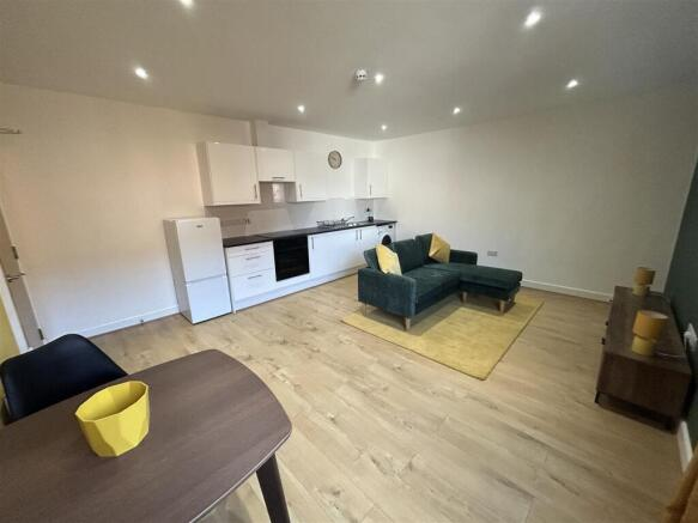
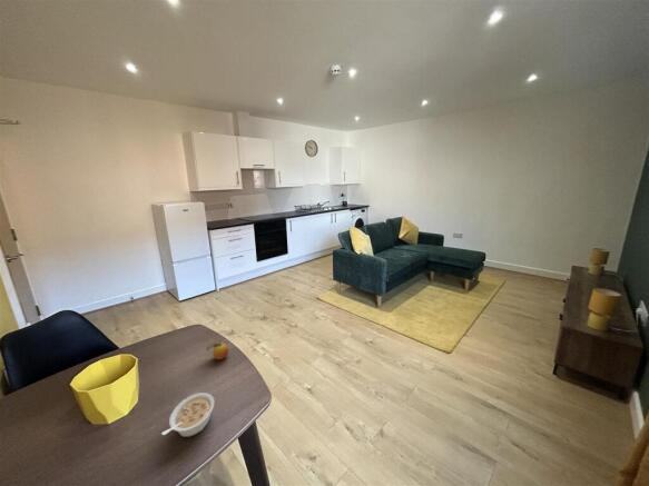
+ fruit (216, 348)
+ legume (193, 416)
